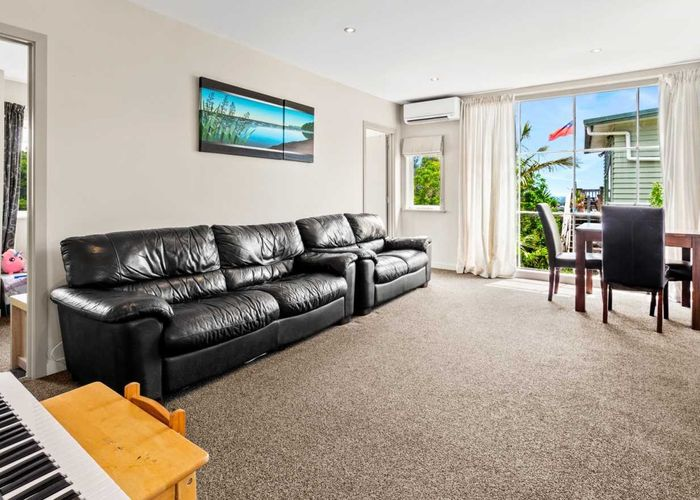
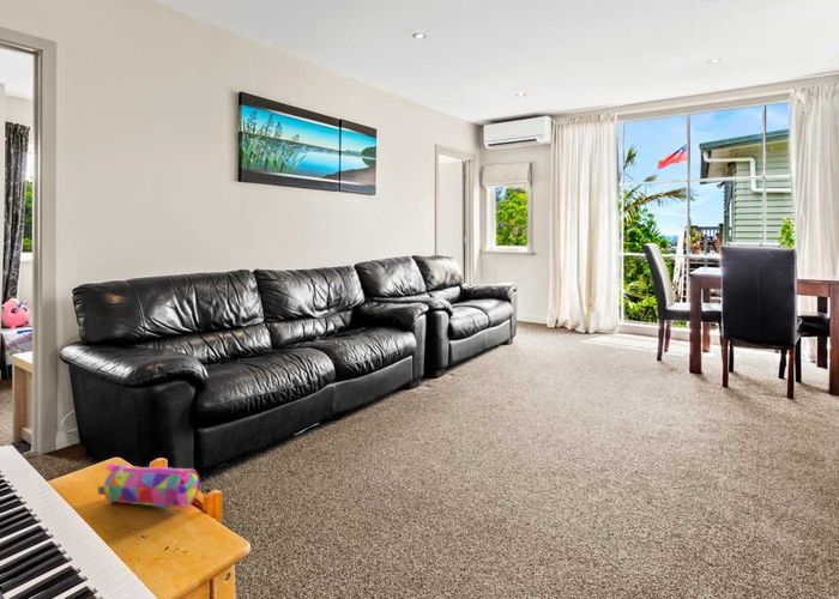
+ pencil case (150, 484)
